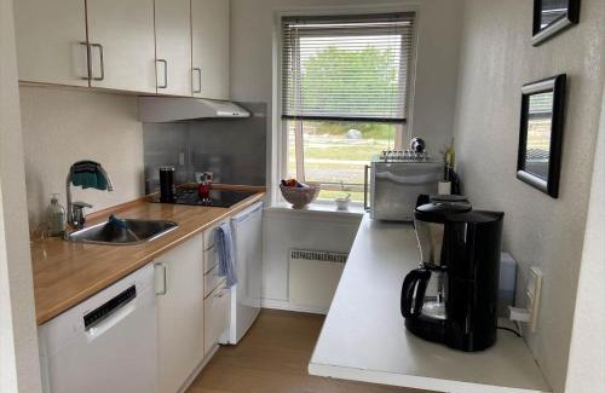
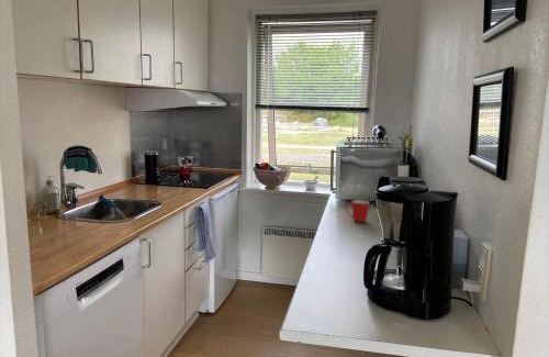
+ mug (356, 211)
